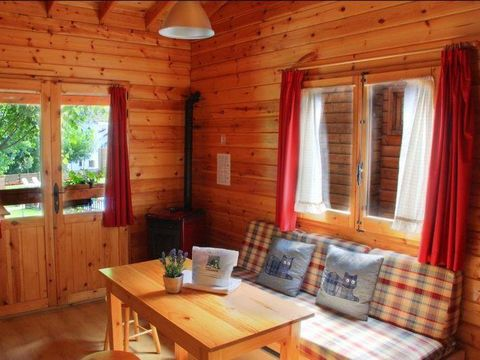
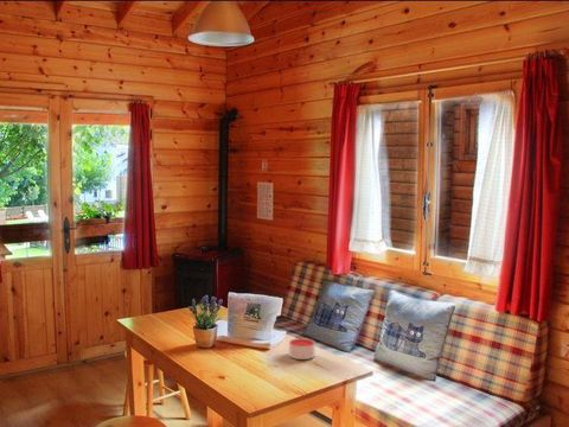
+ candle (301, 348)
